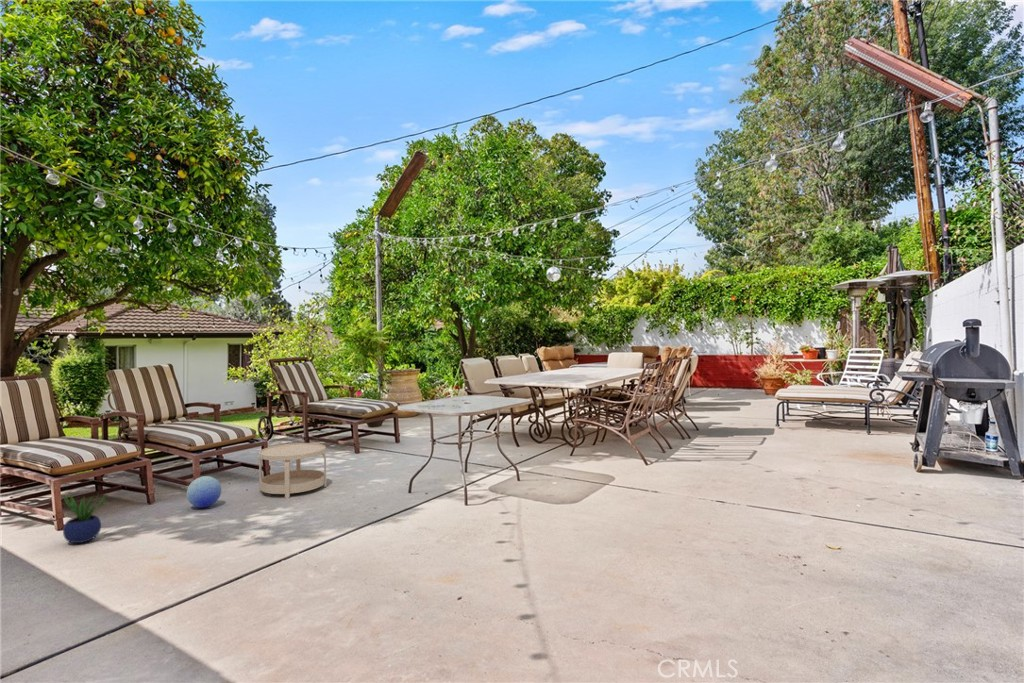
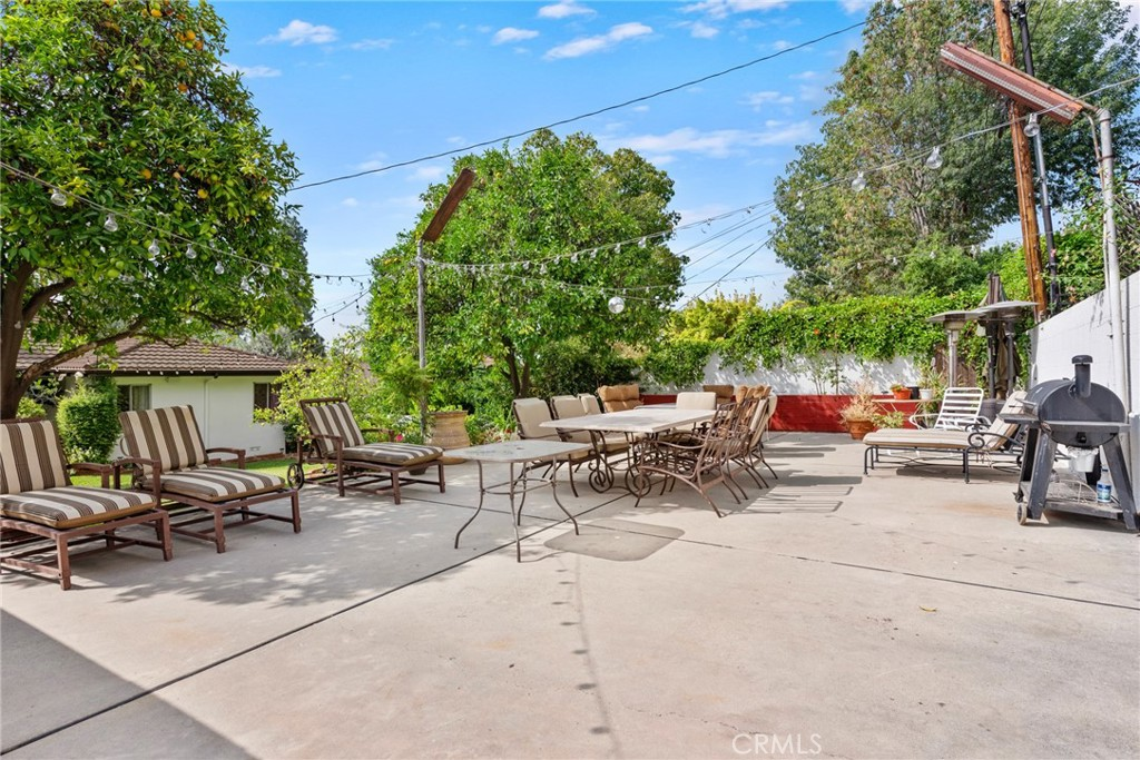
- potted plant (83, 515)
- ball (204, 491)
- side table (293, 470)
